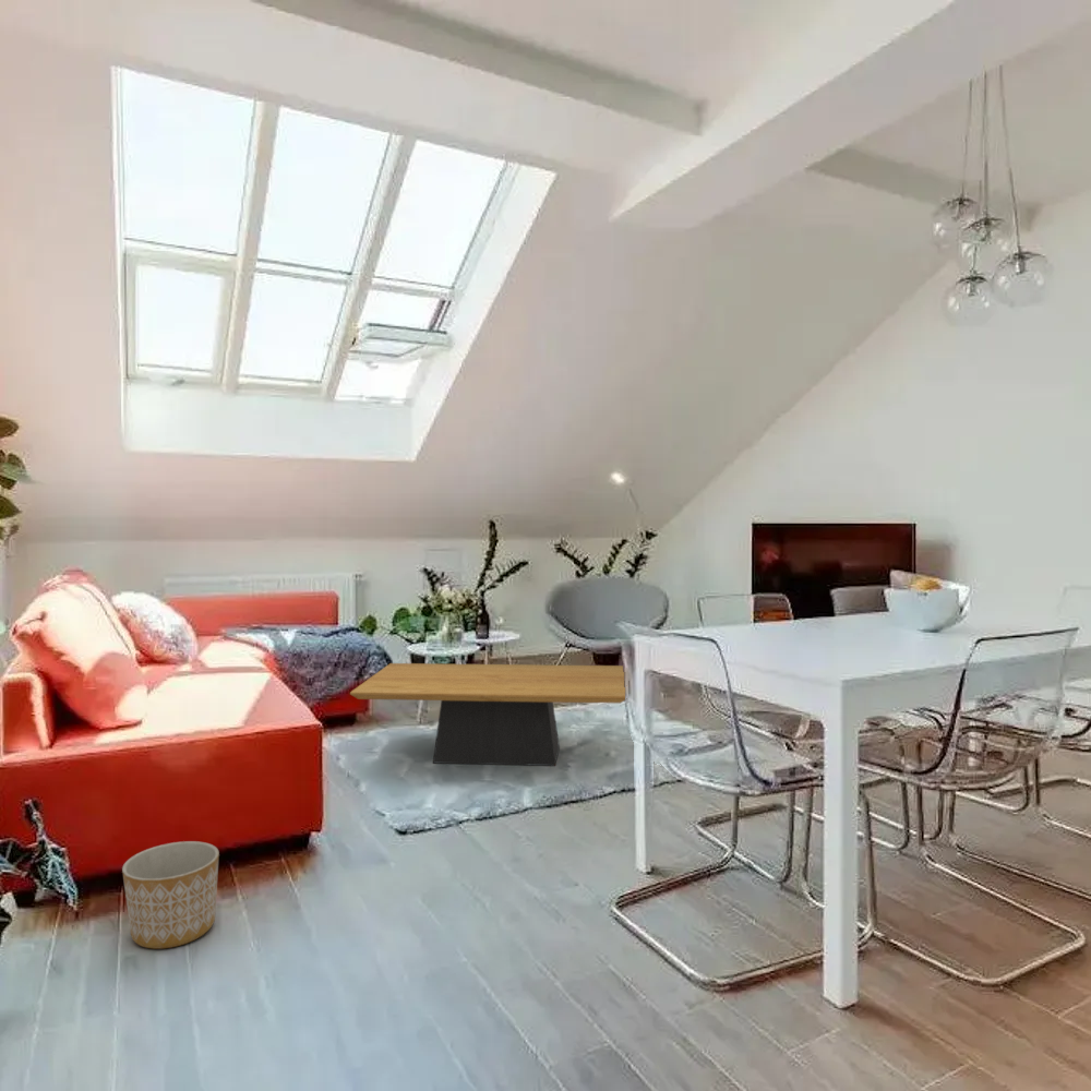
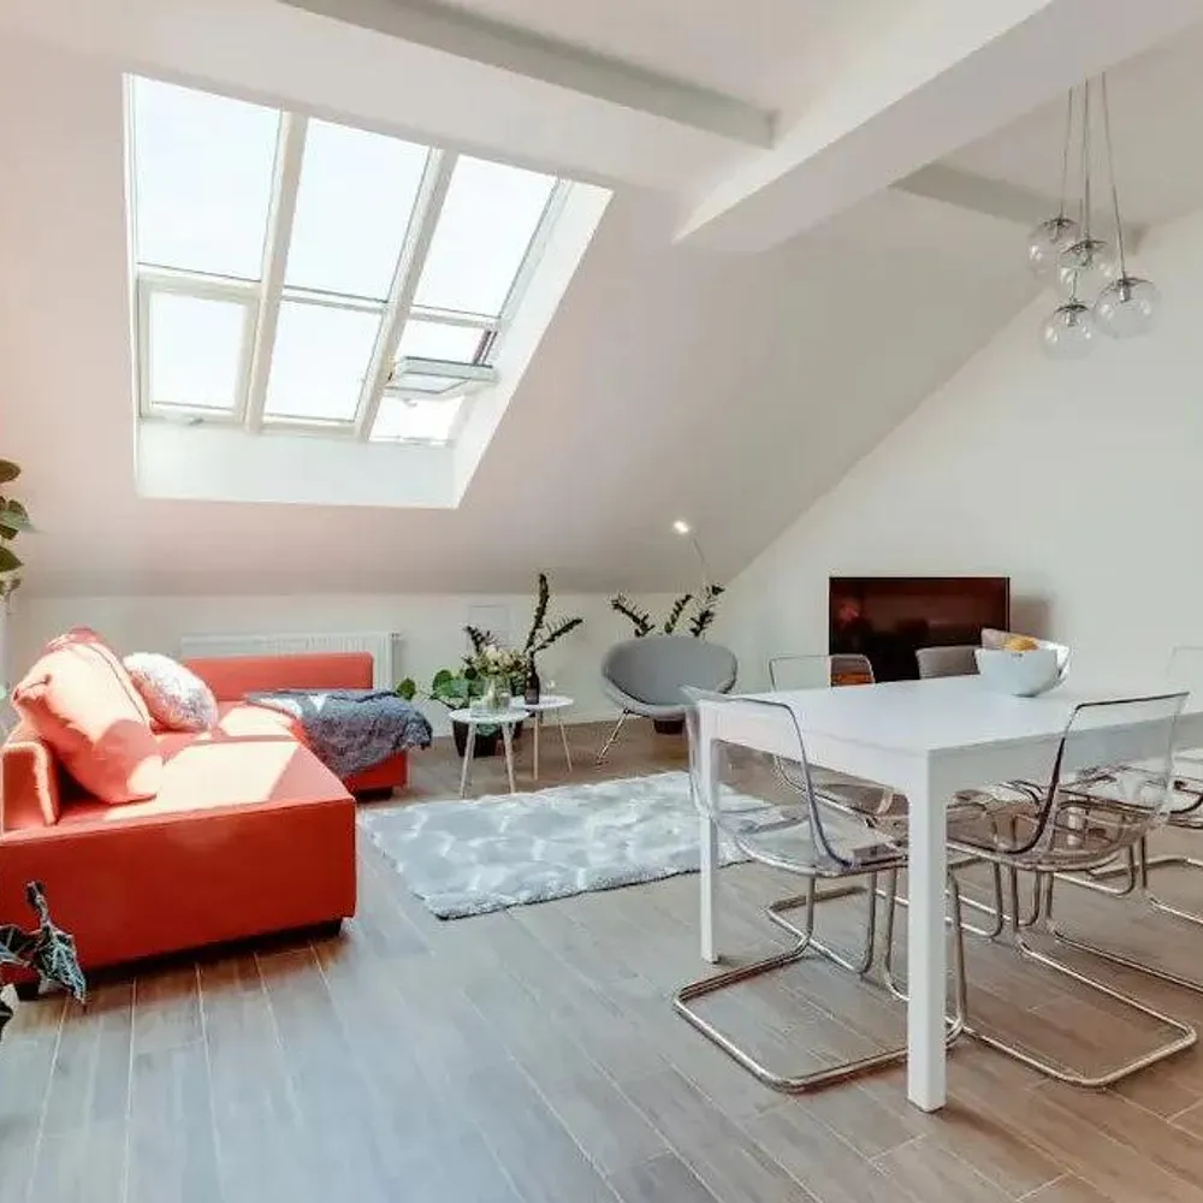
- planter (172, 895)
- coffee table (497, 716)
